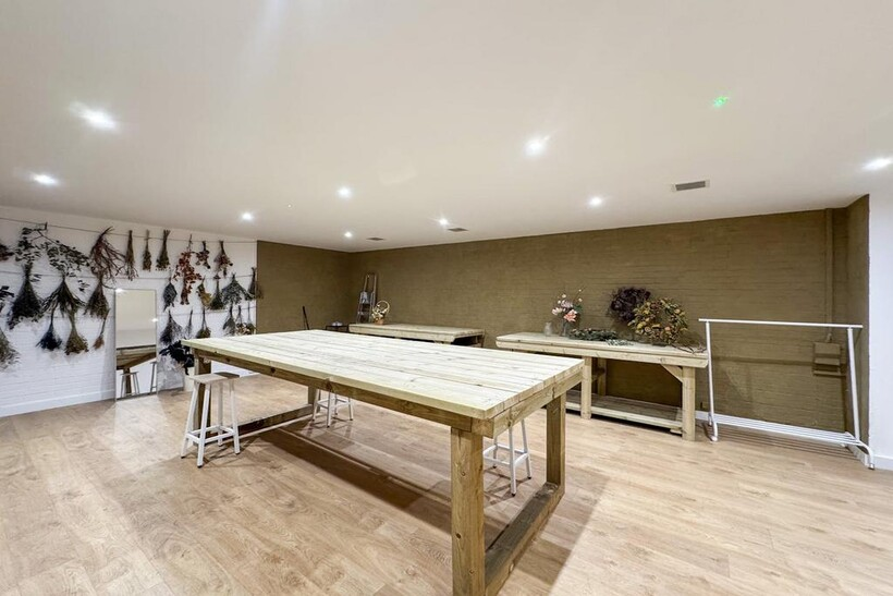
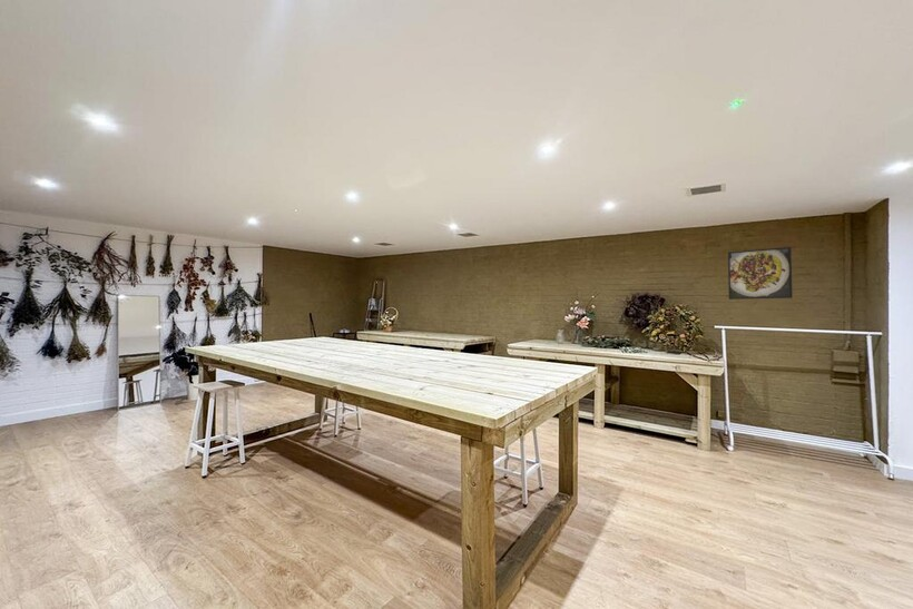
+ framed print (758, 274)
